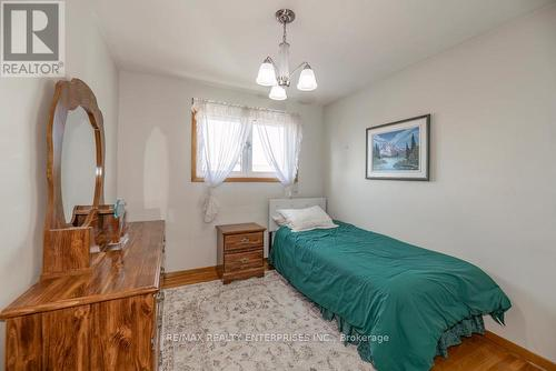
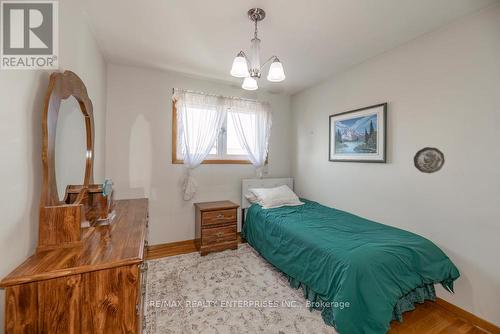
+ decorative plate (428, 160)
